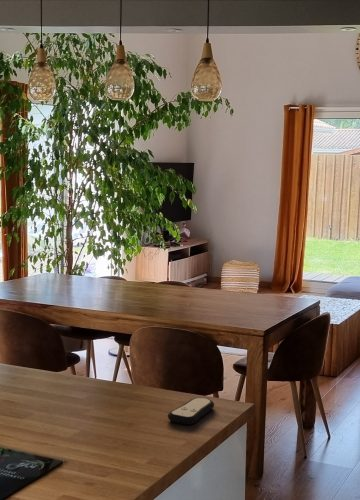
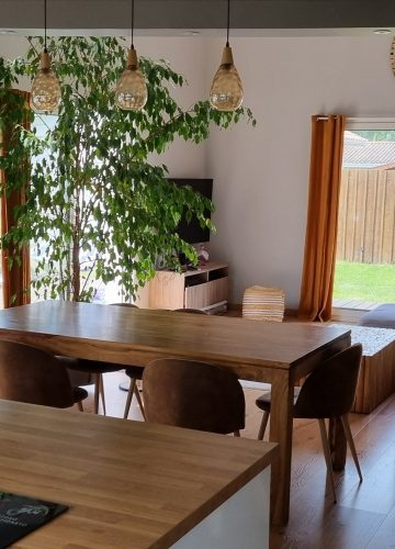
- remote control (192, 409)
